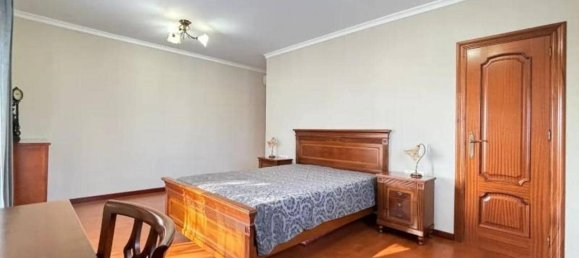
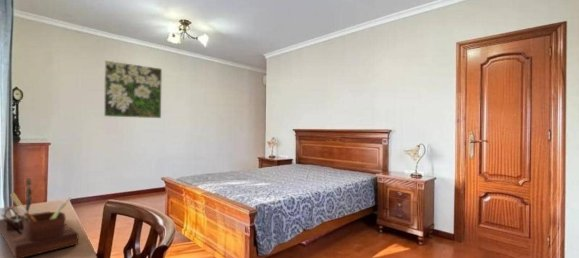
+ desk organizer (35, 213)
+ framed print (134, 91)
